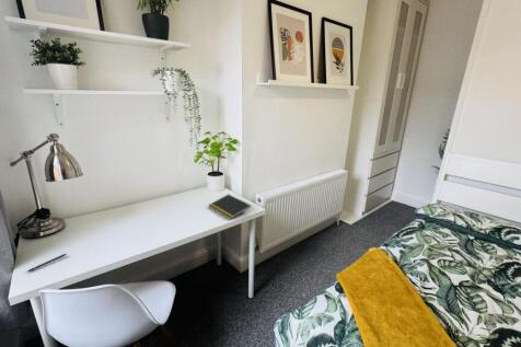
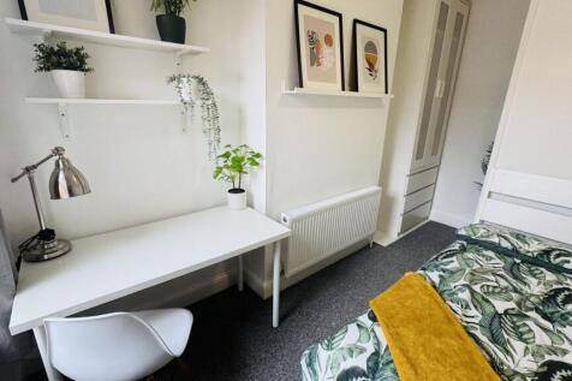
- pen (47, 262)
- notepad (229, 206)
